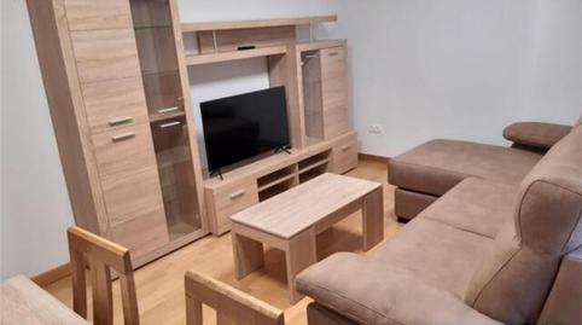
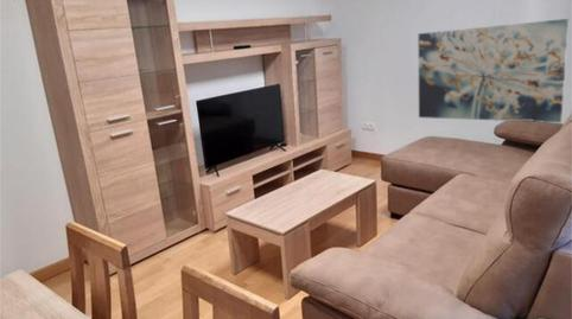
+ wall art (484, 74)
